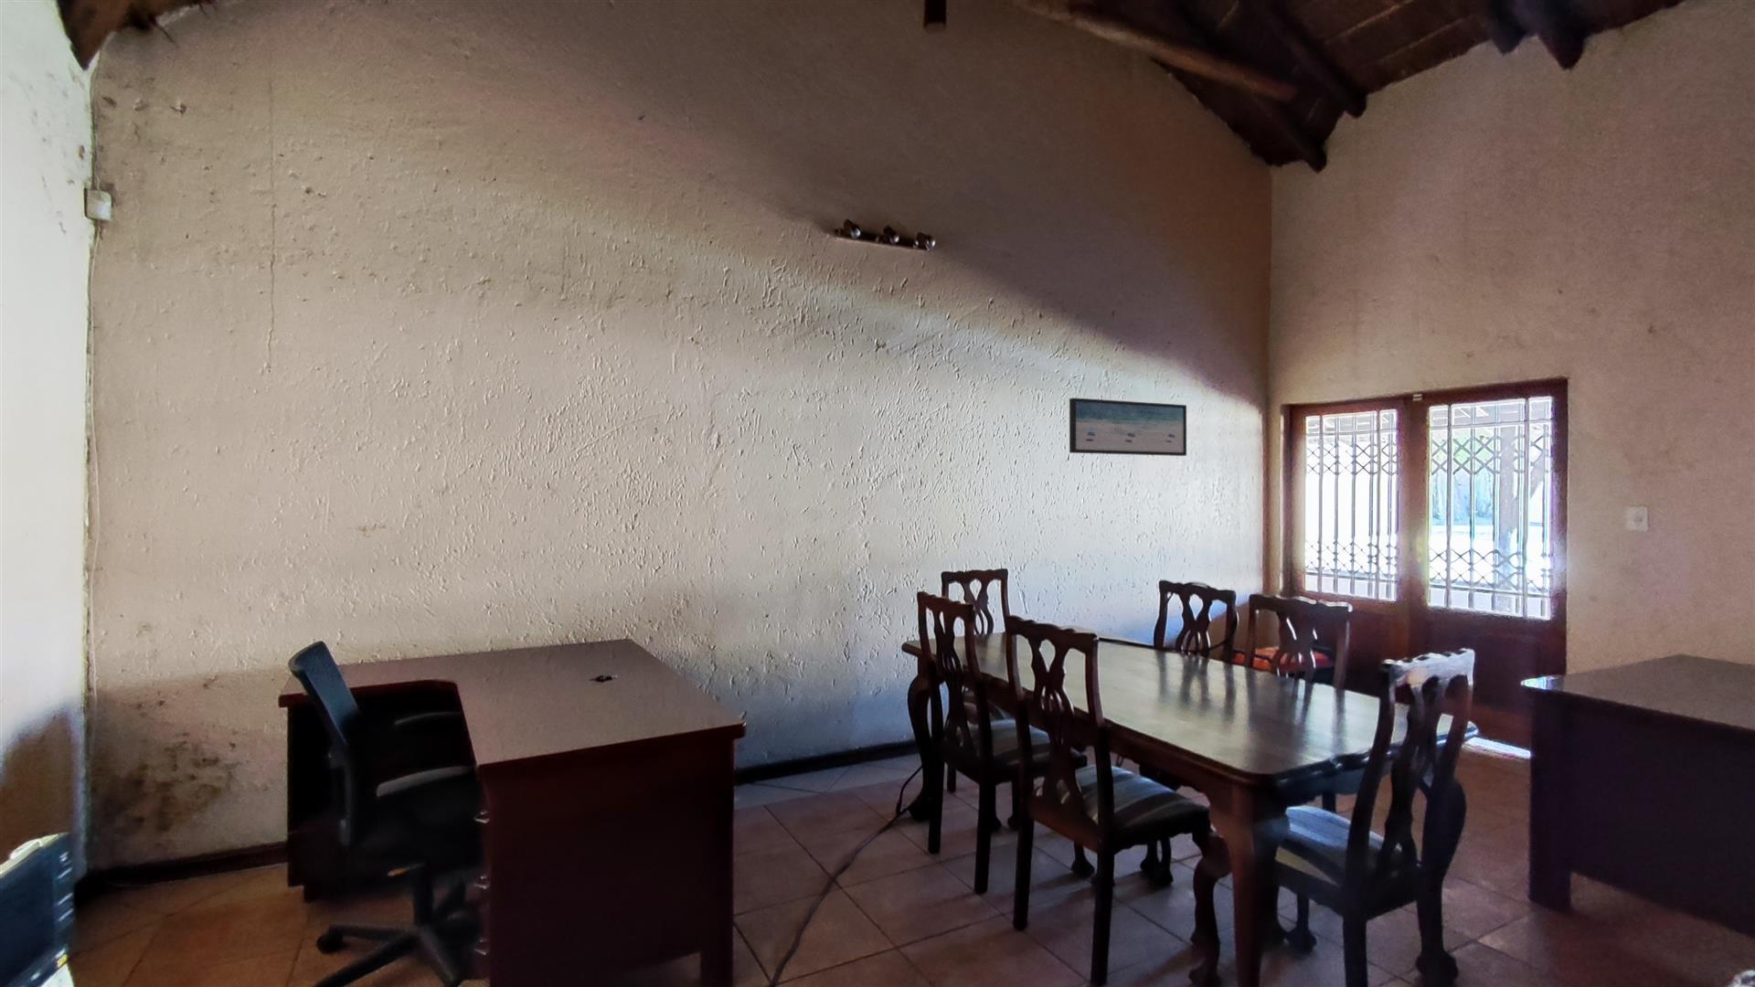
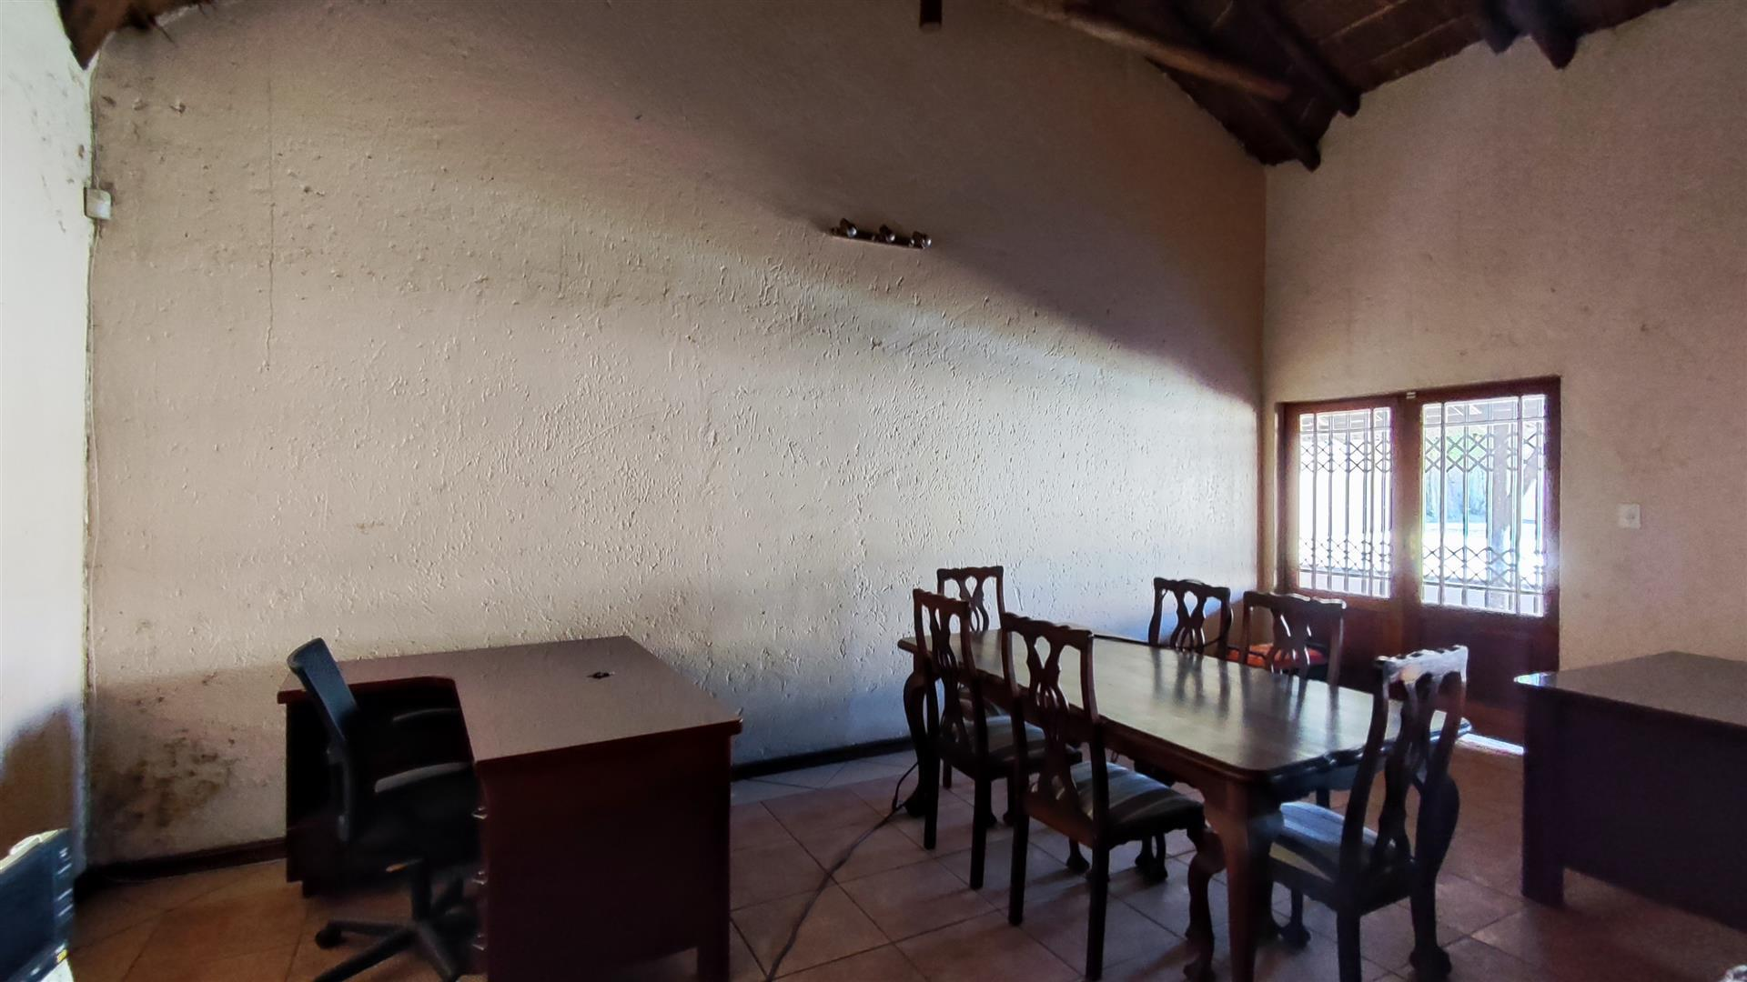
- wall art (1129, 428)
